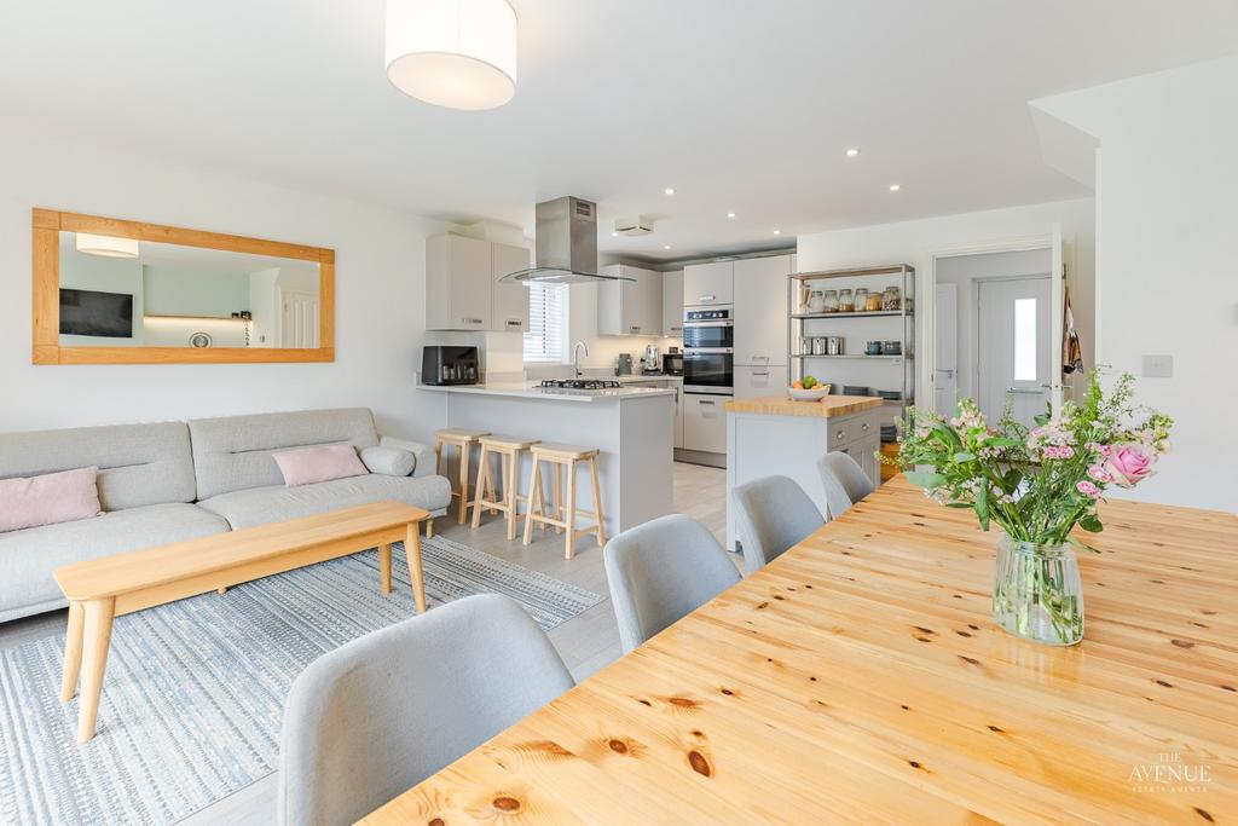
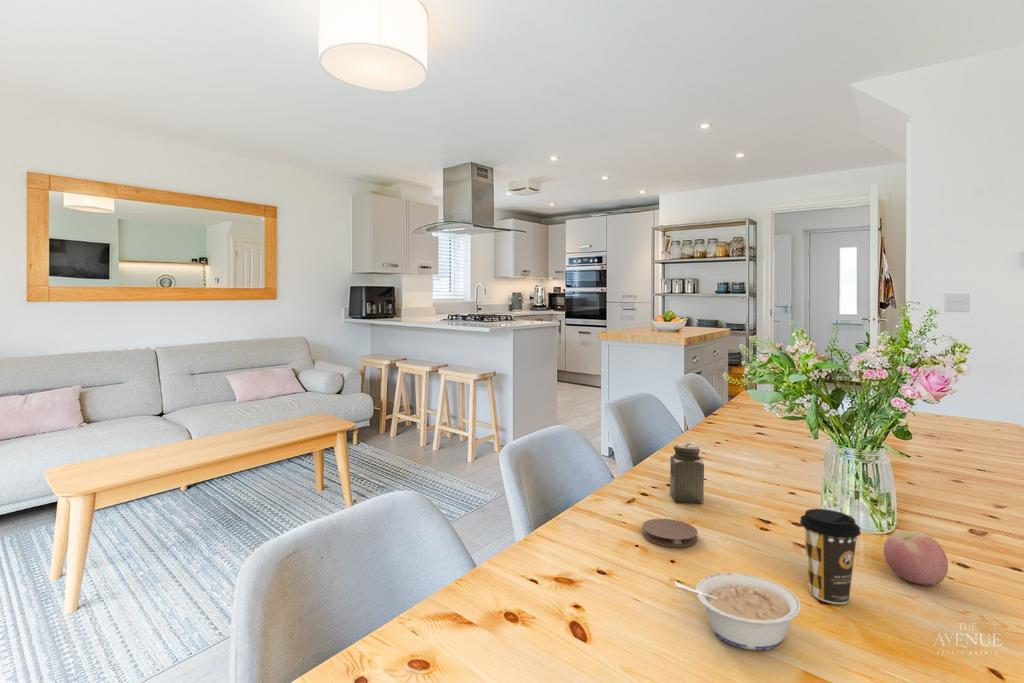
+ coffee cup (829, 555)
+ legume (743, 610)
+ salt shaker (686, 471)
+ apple (914, 556)
+ coaster (669, 531)
